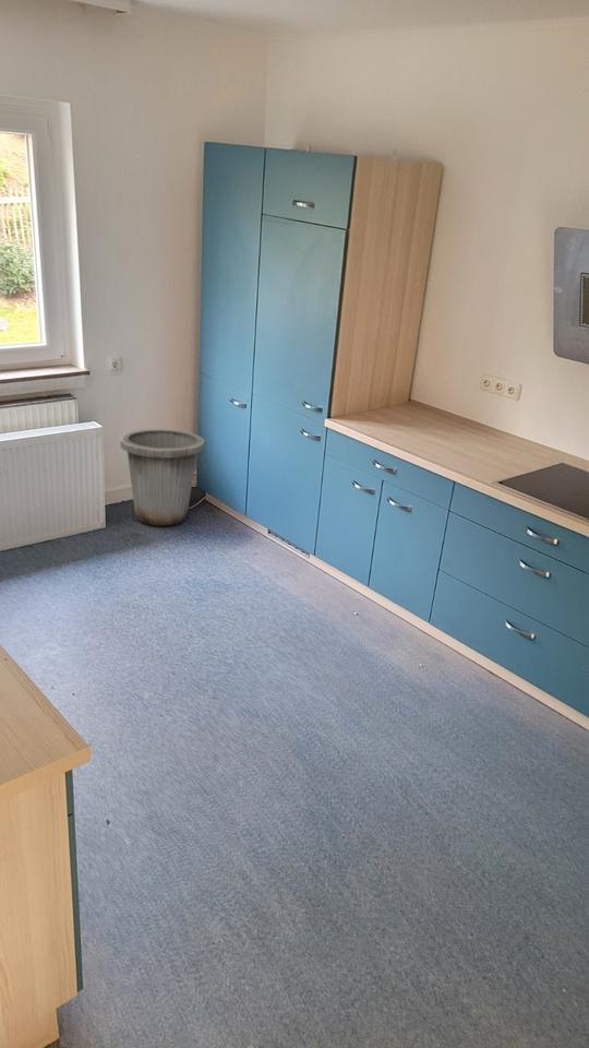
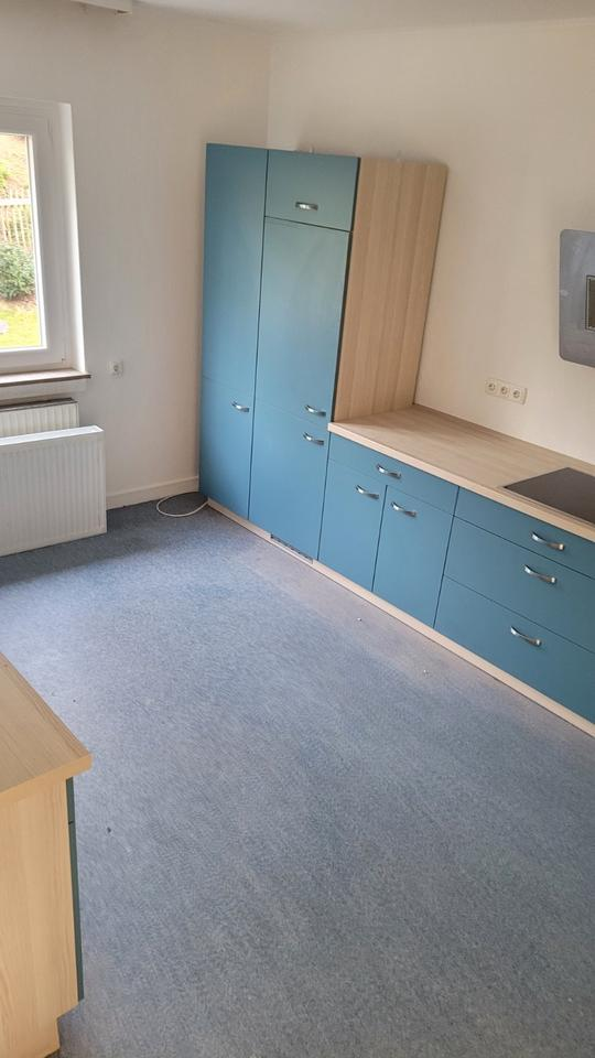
- trash can (161, 478)
